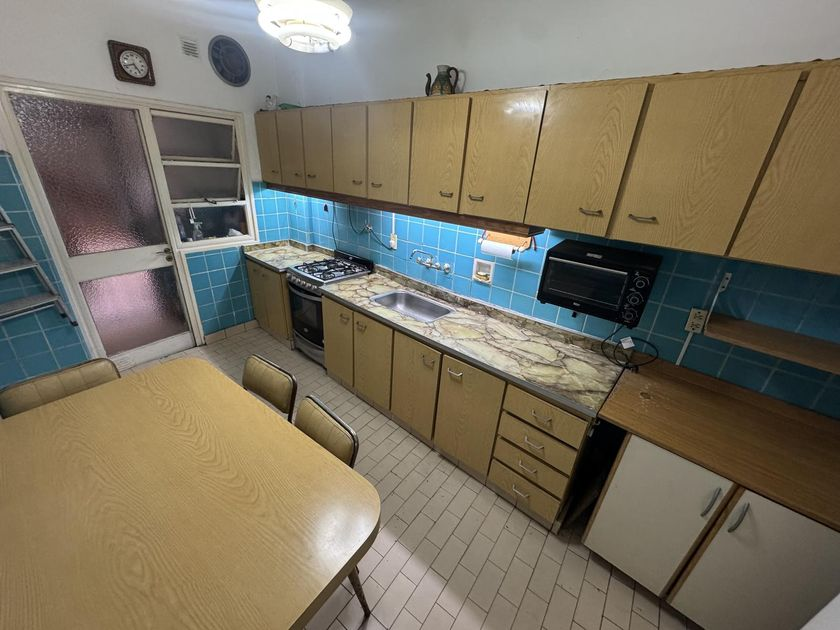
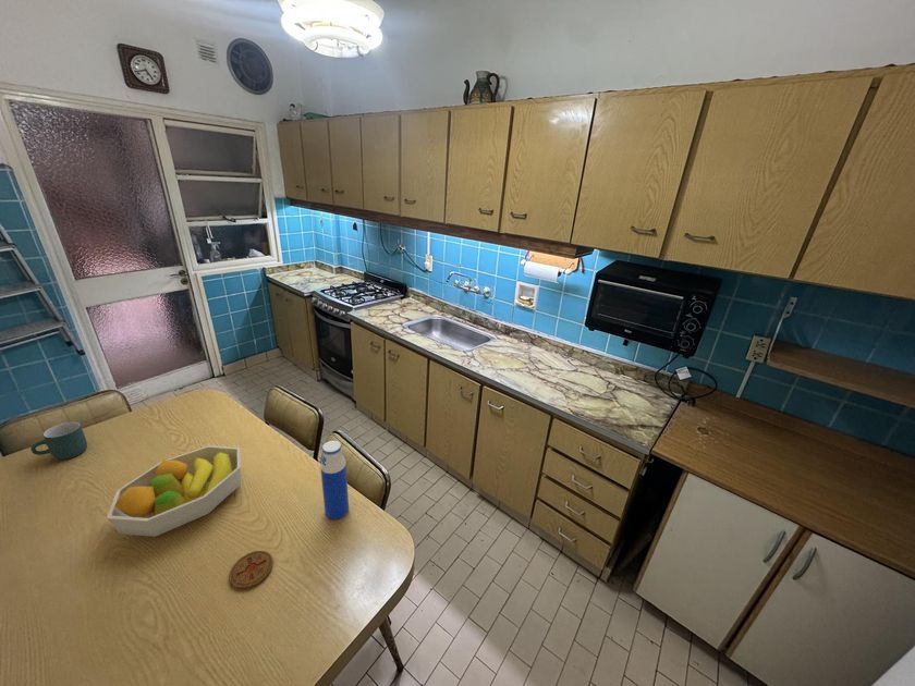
+ mug (60, 443)
+ fruit bowl (183, 485)
+ coaster (252, 568)
+ water bottle (334, 479)
